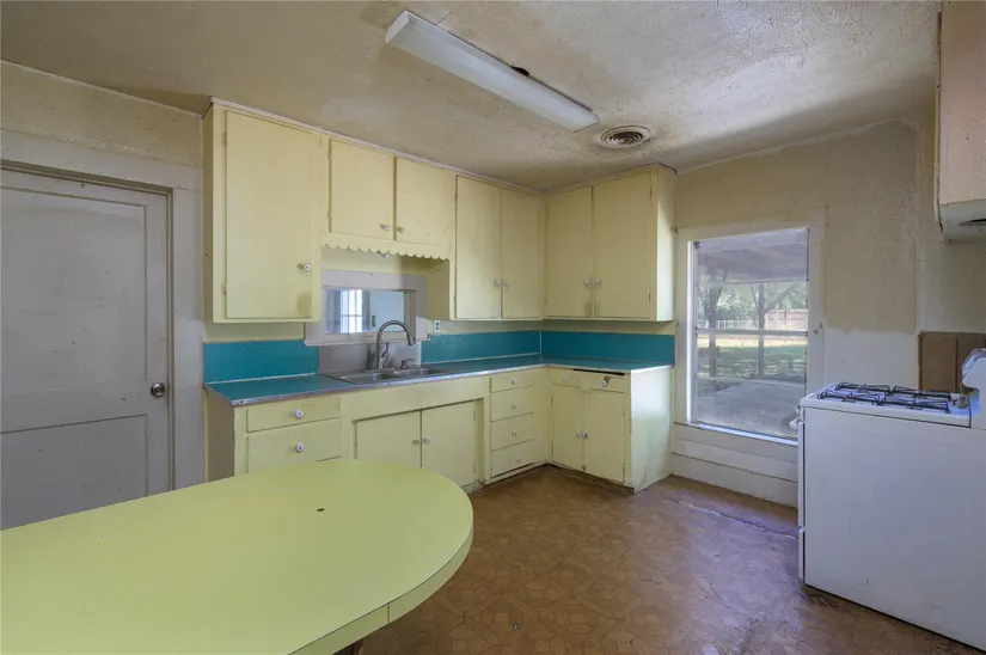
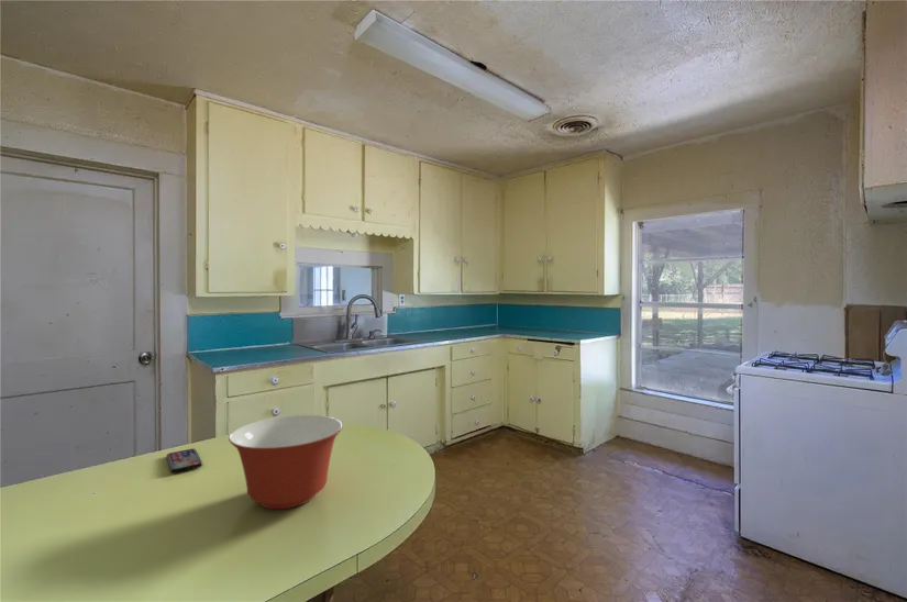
+ mixing bowl (288, 462)
+ smartphone (184, 459)
